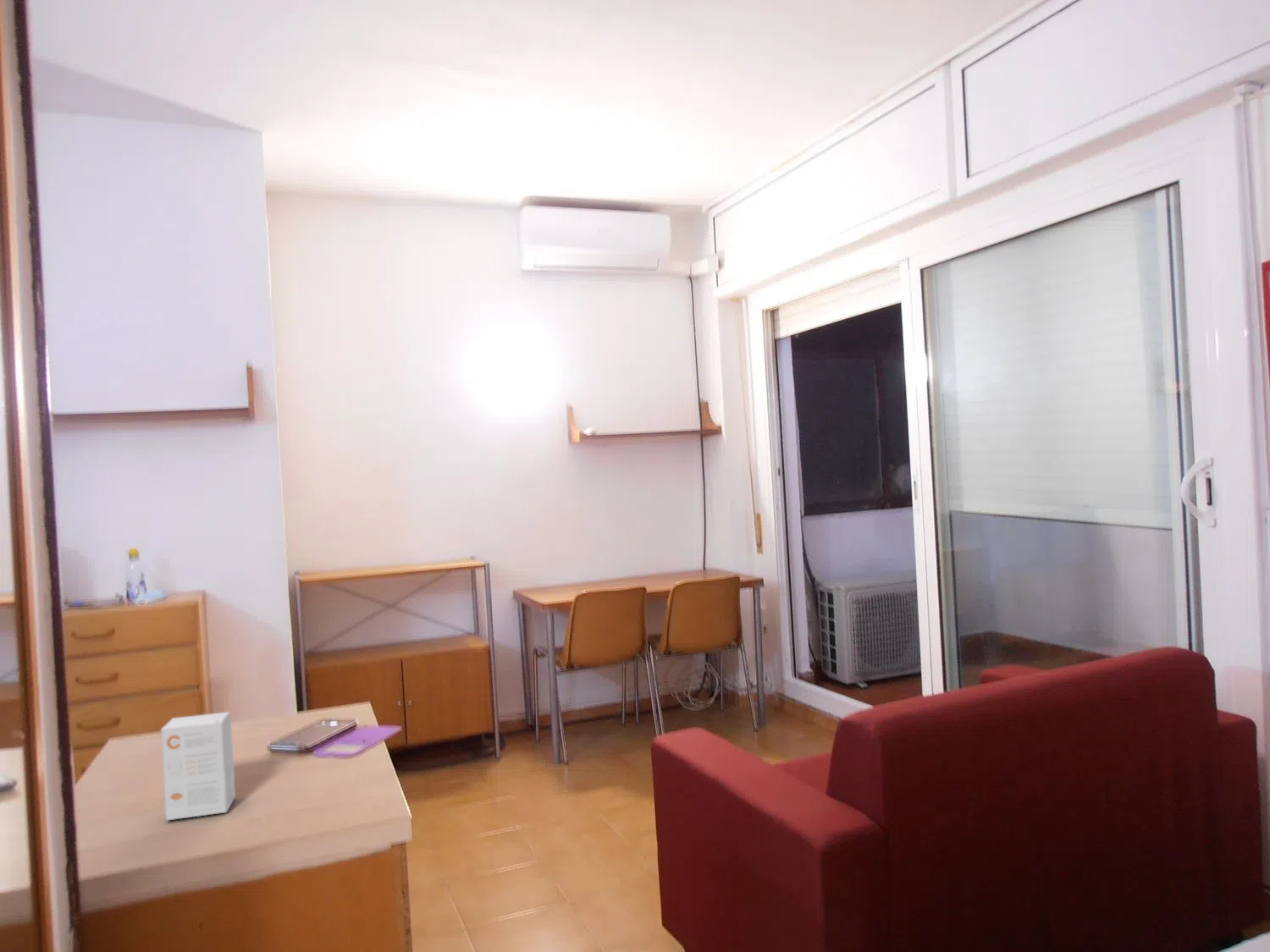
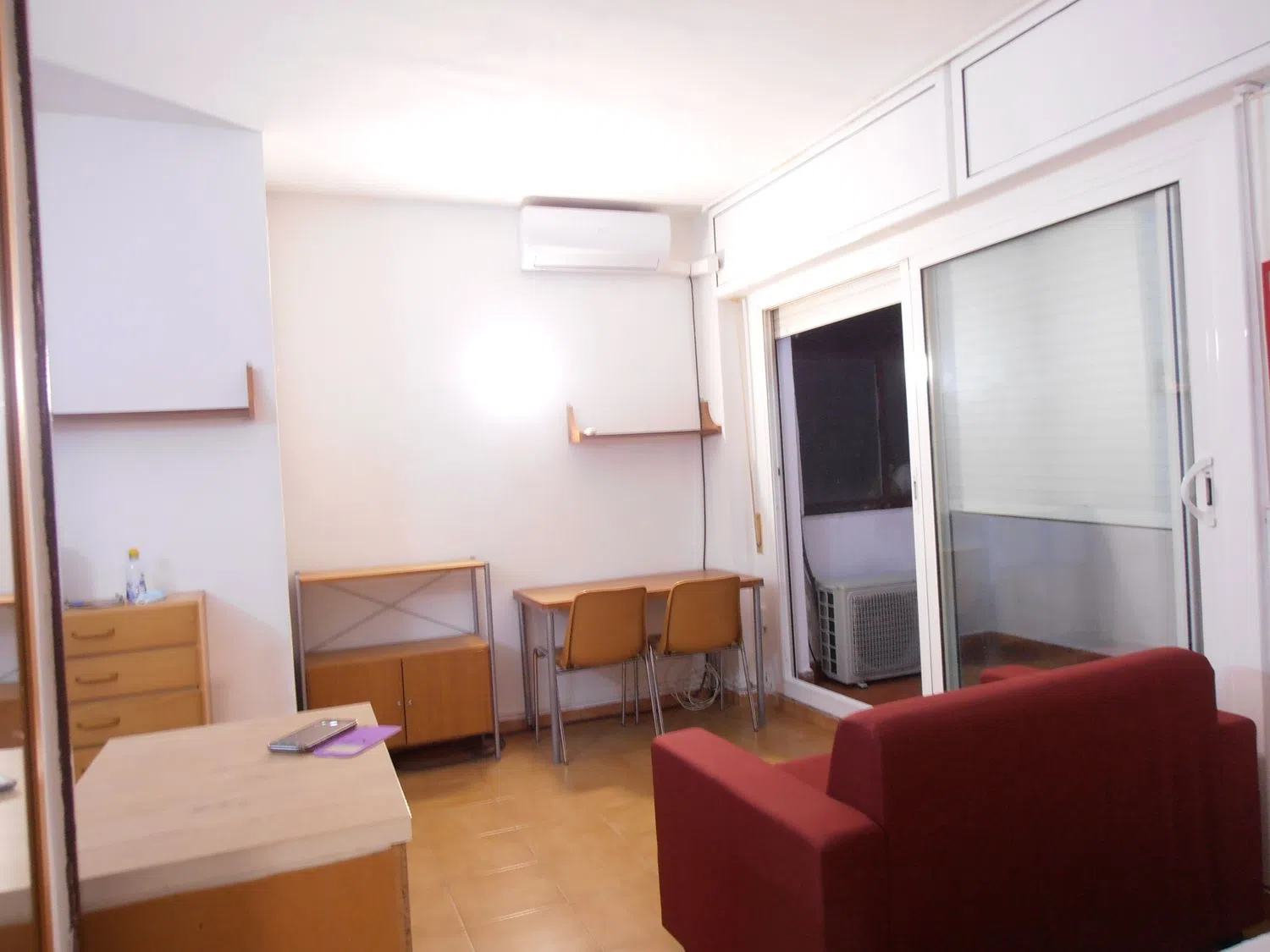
- small box (199, 764)
